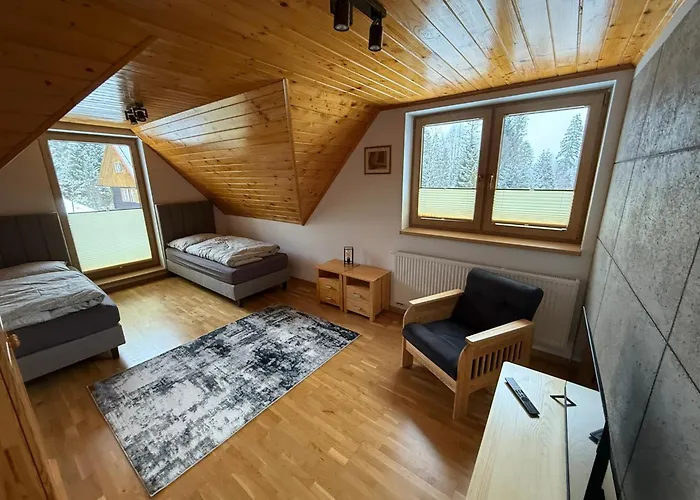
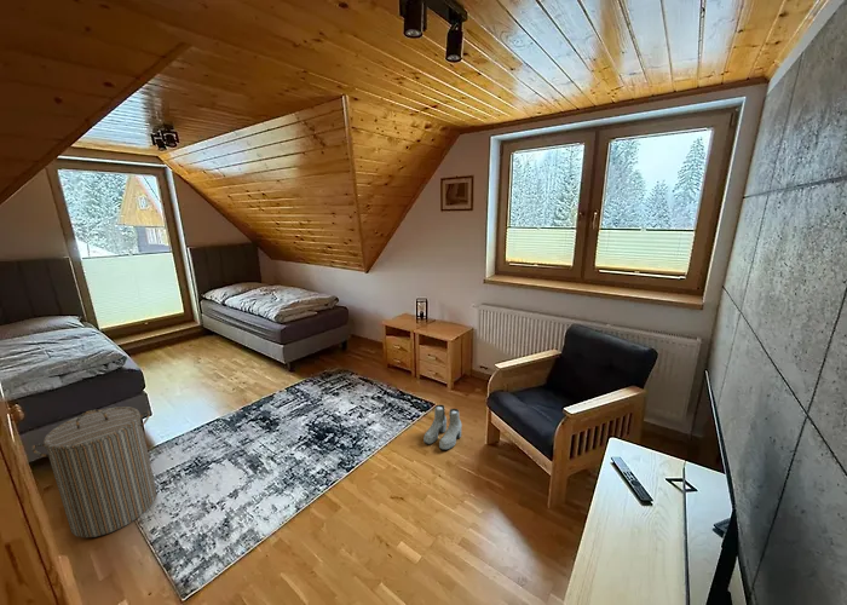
+ boots (443, 425)
+ laundry hamper (104, 461)
